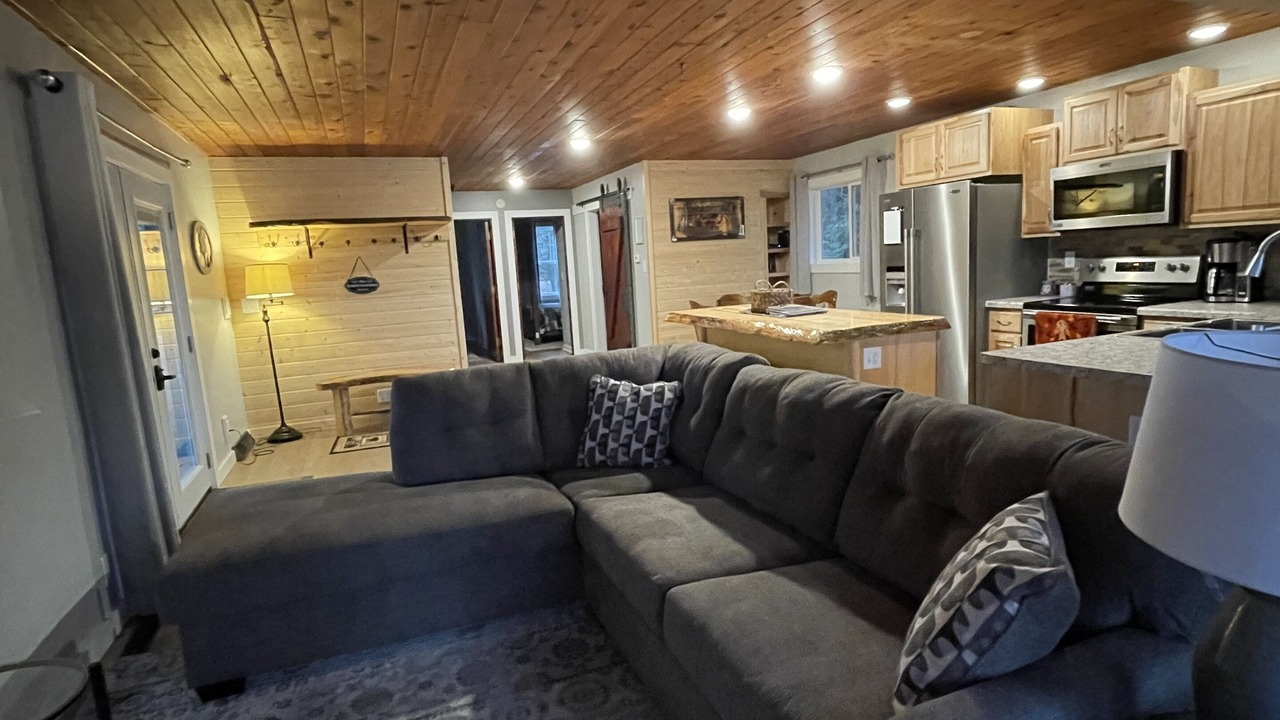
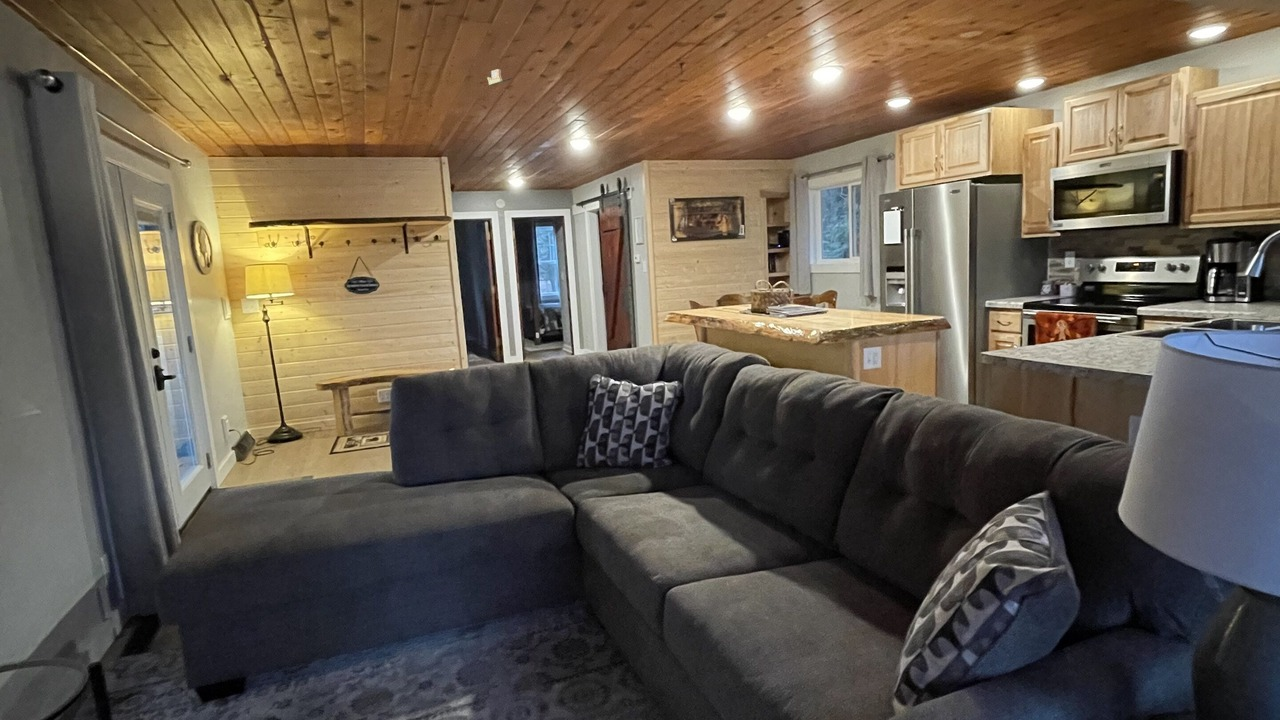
+ tape dispenser (500, 75)
